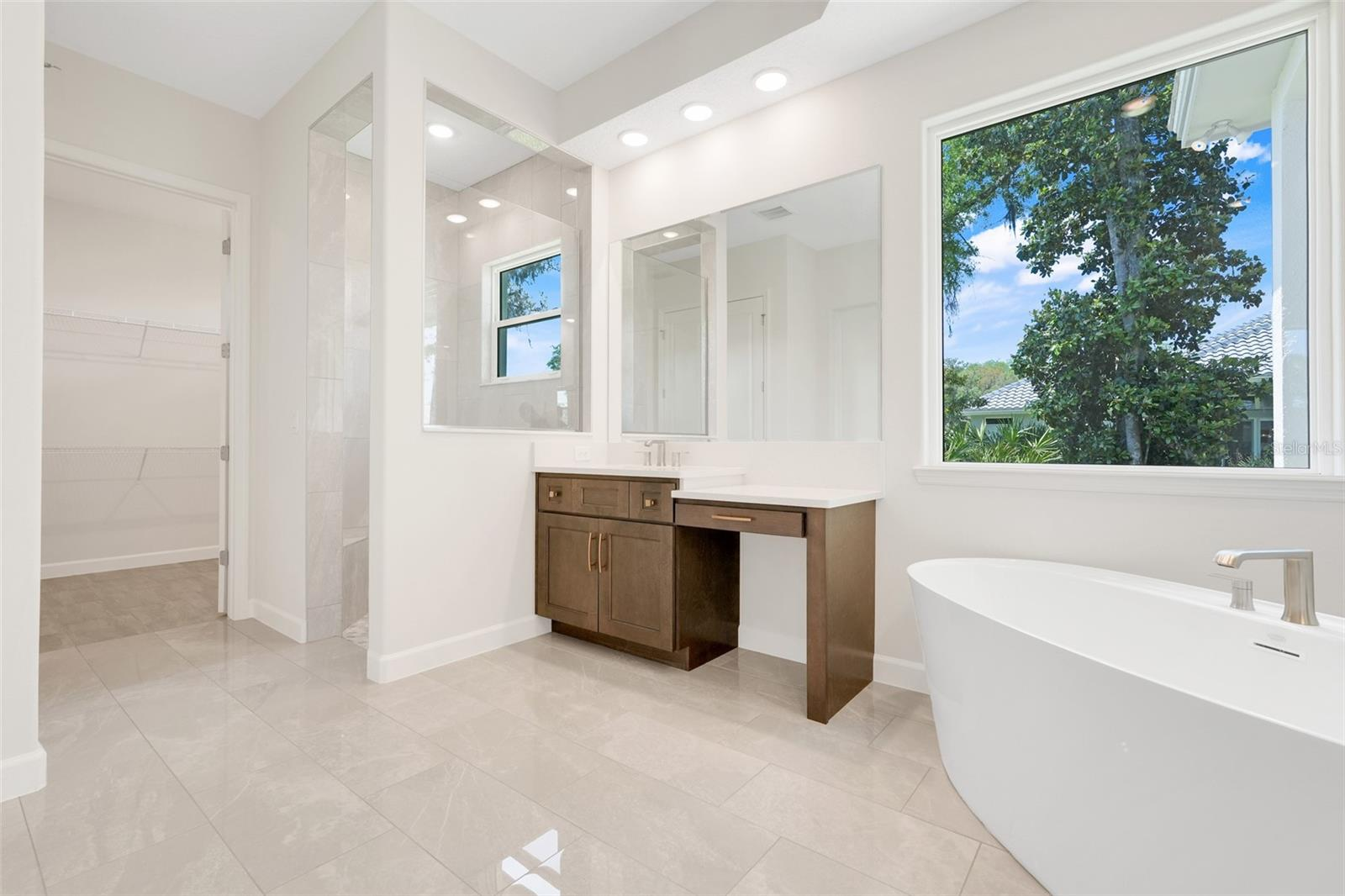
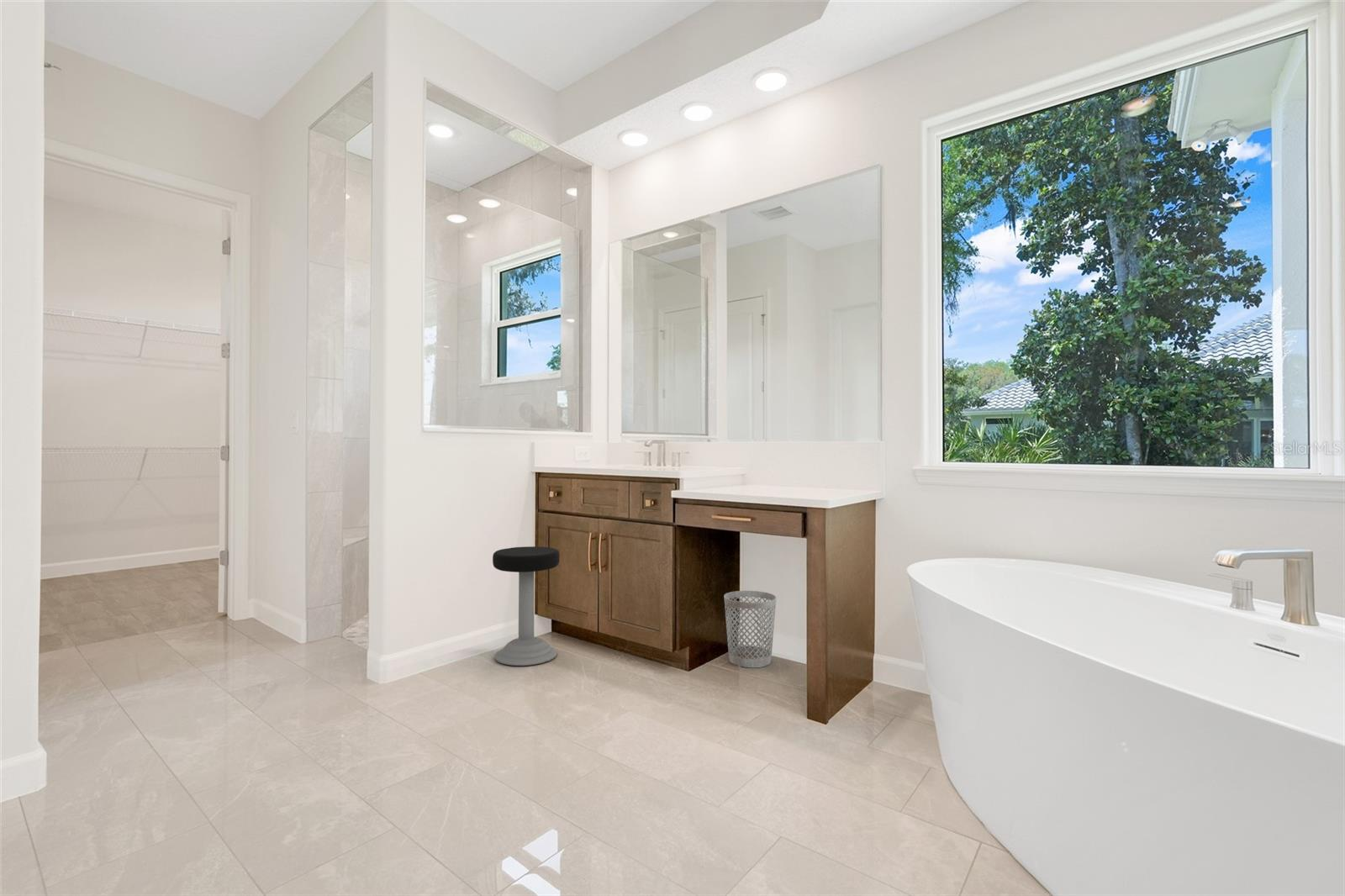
+ stool (526, 603)
+ wastebasket (750, 628)
